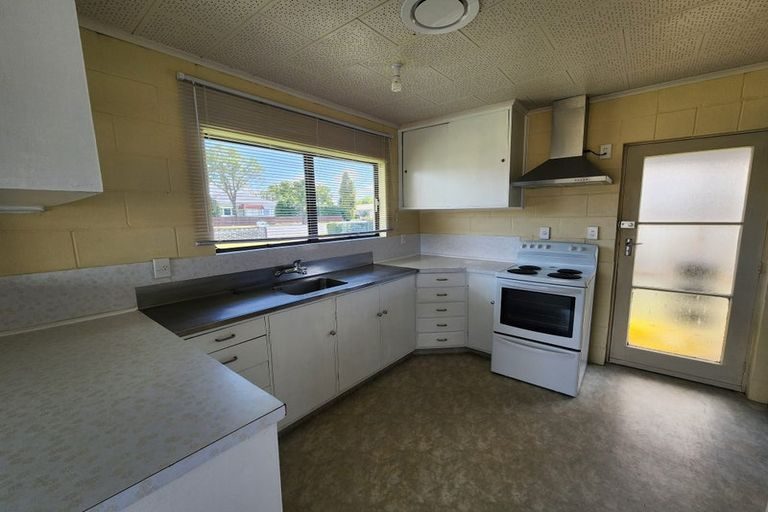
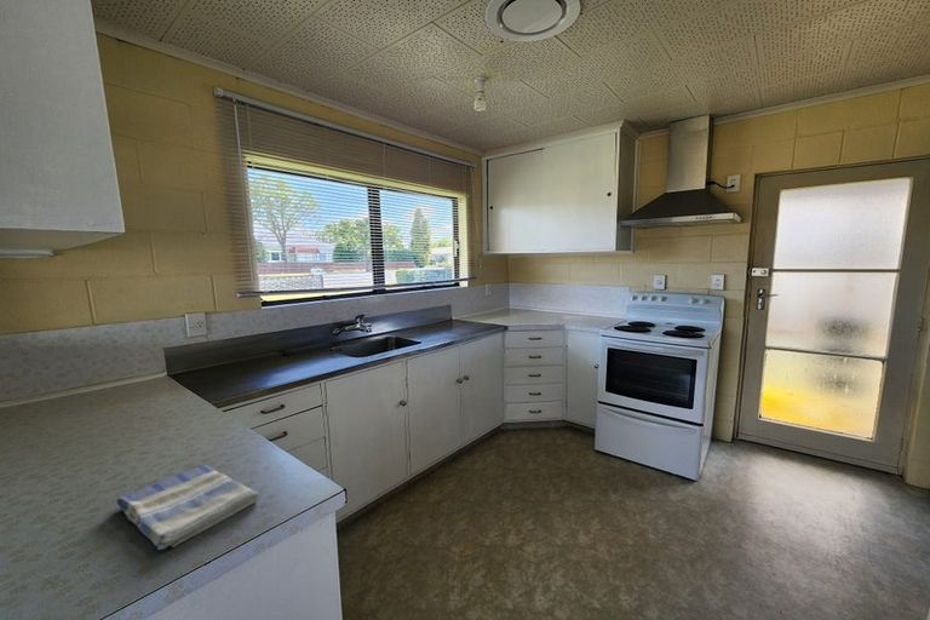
+ dish towel (188, 498)
